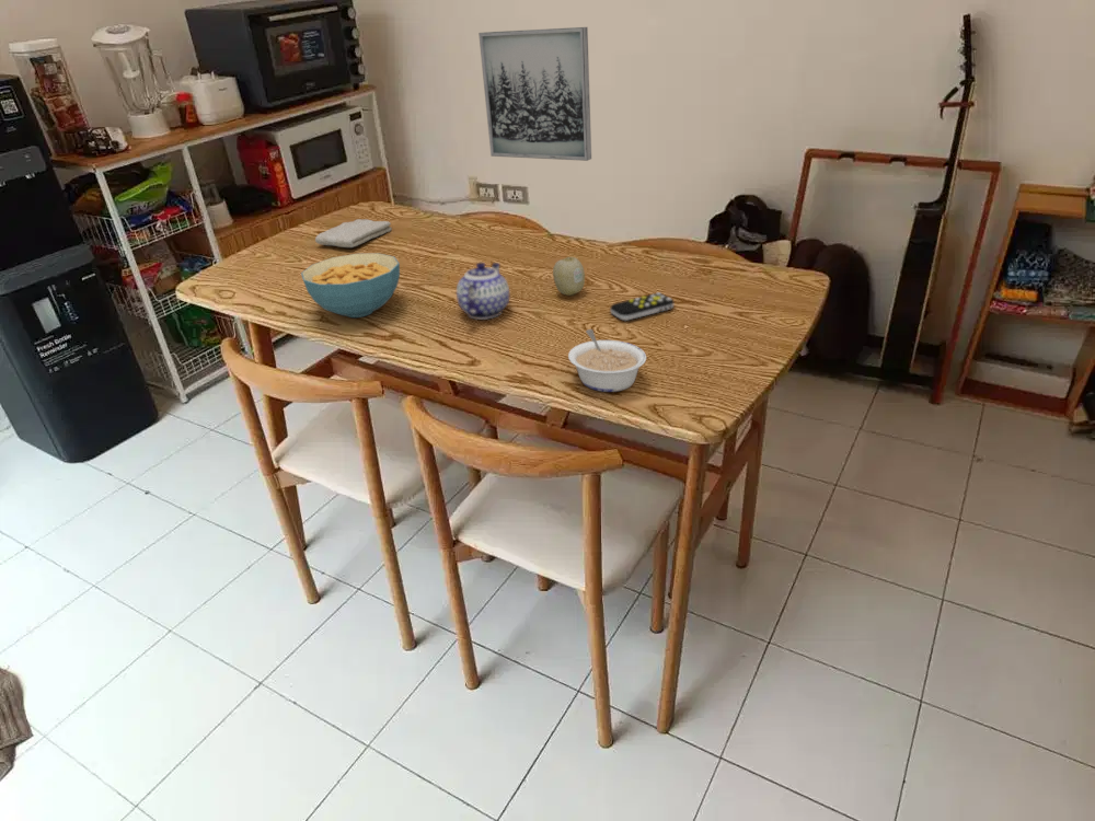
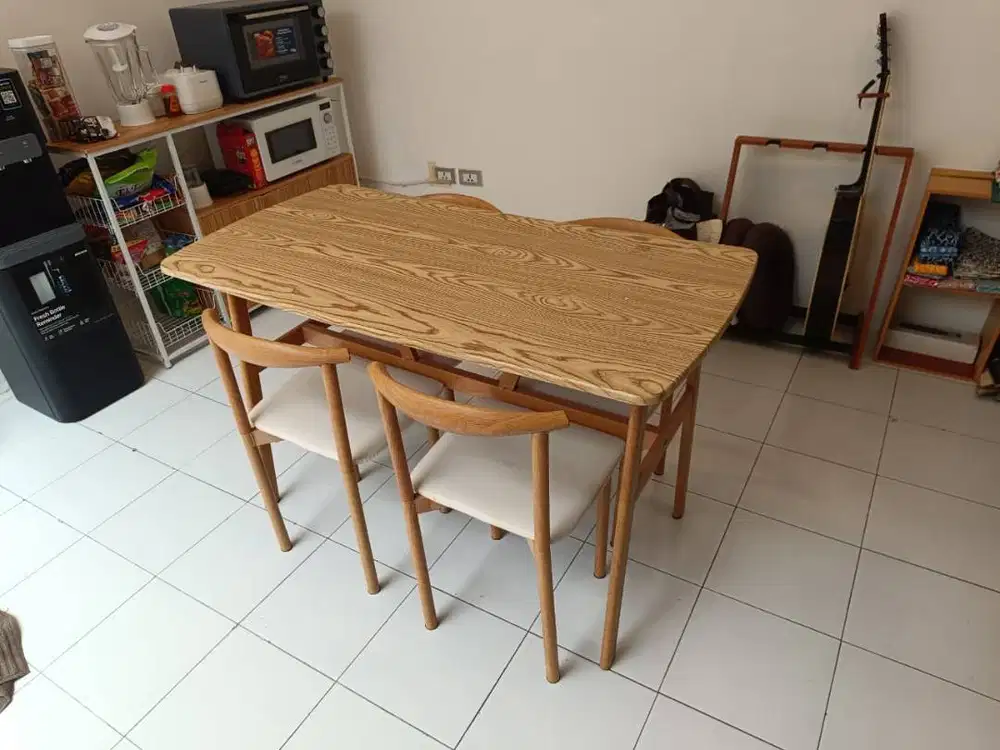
- fruit (568, 276)
- legume (604, 365)
- washcloth (355, 232)
- teapot (482, 288)
- remote control (642, 305)
- wall art (535, 96)
- cereal bowl (355, 290)
